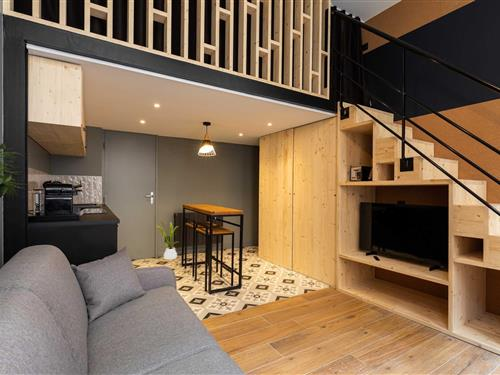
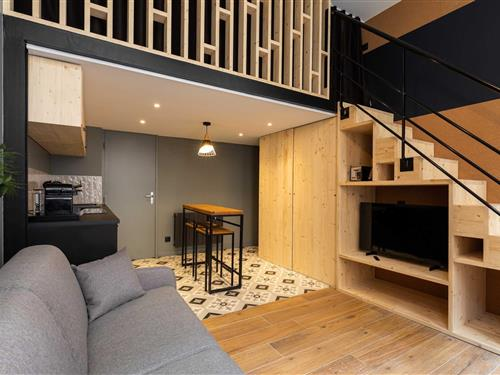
- house plant (168, 238)
